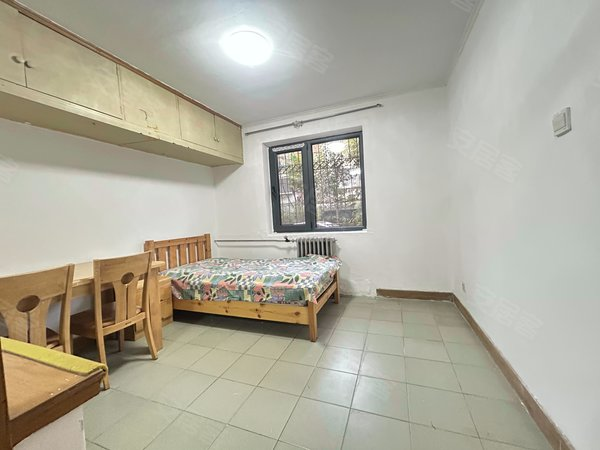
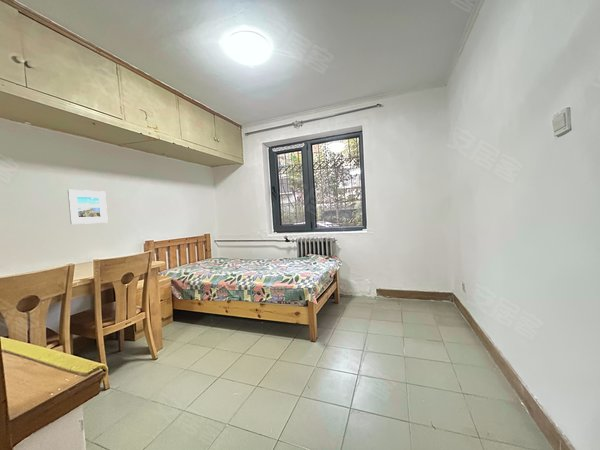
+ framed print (88, 207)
